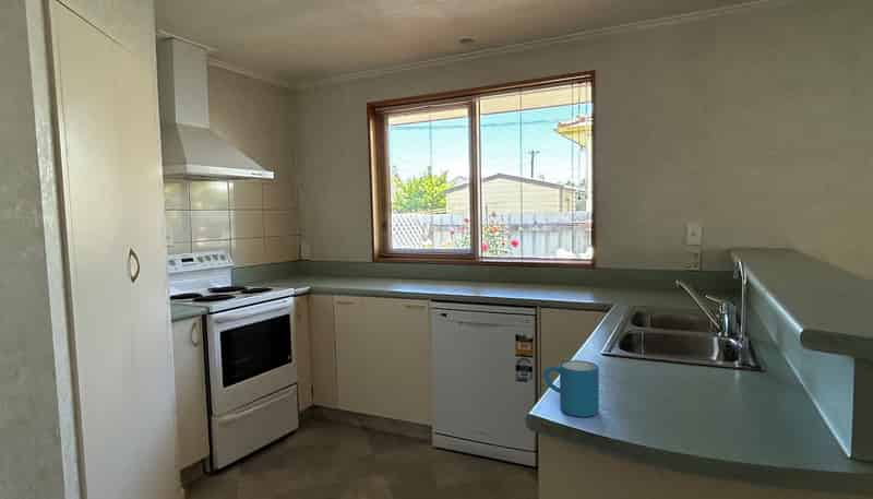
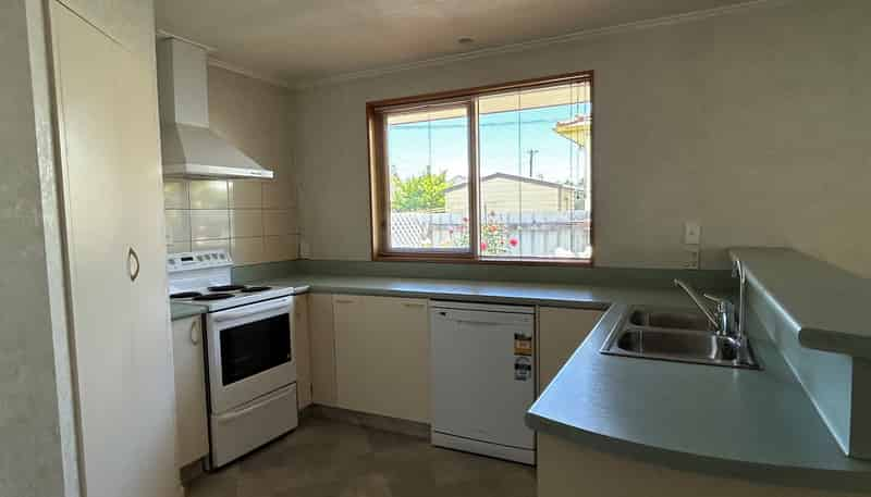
- mug (570, 385)
